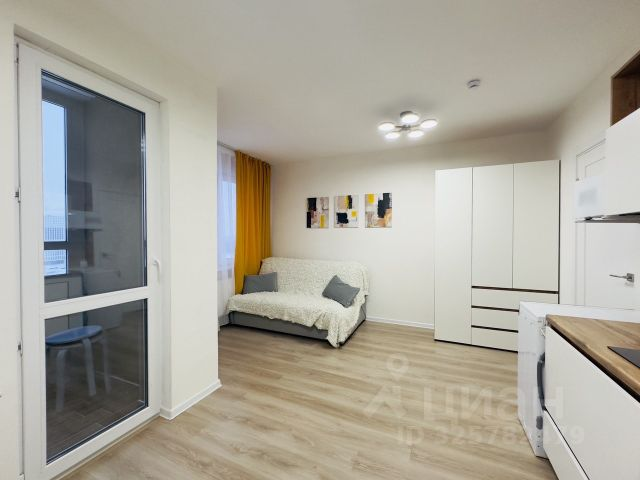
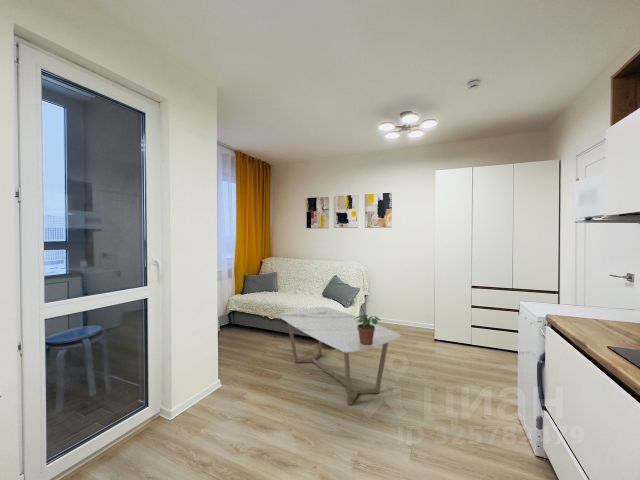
+ coffee table (334, 347)
+ potted plant (367, 329)
